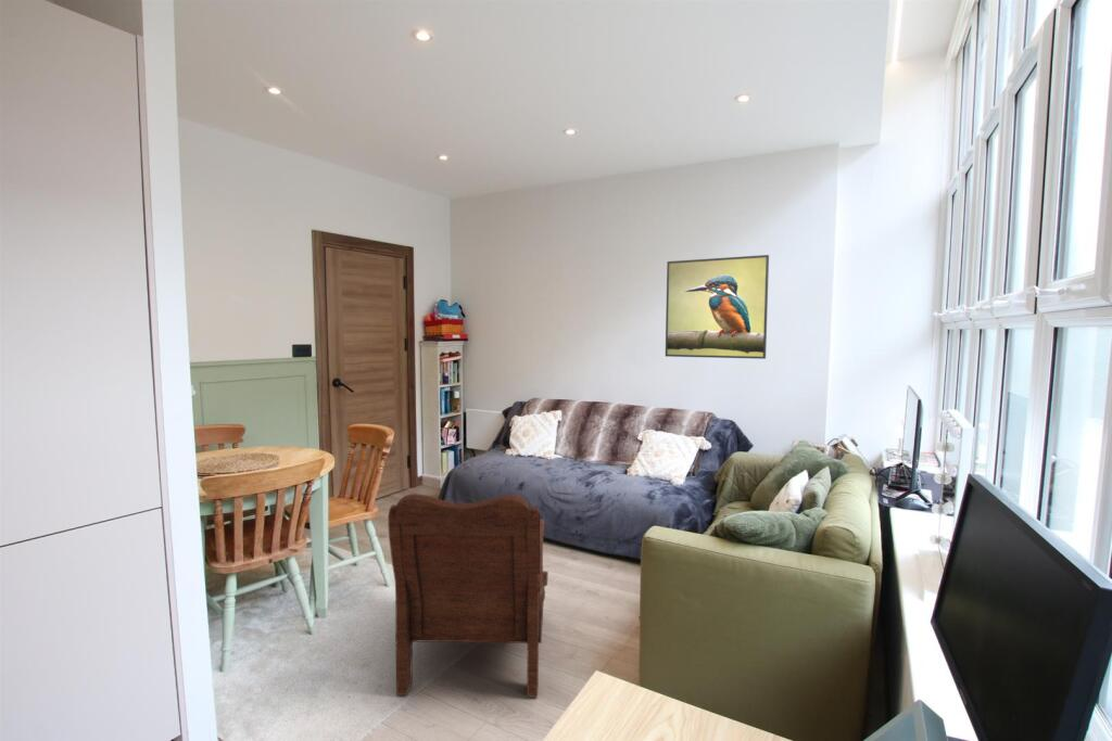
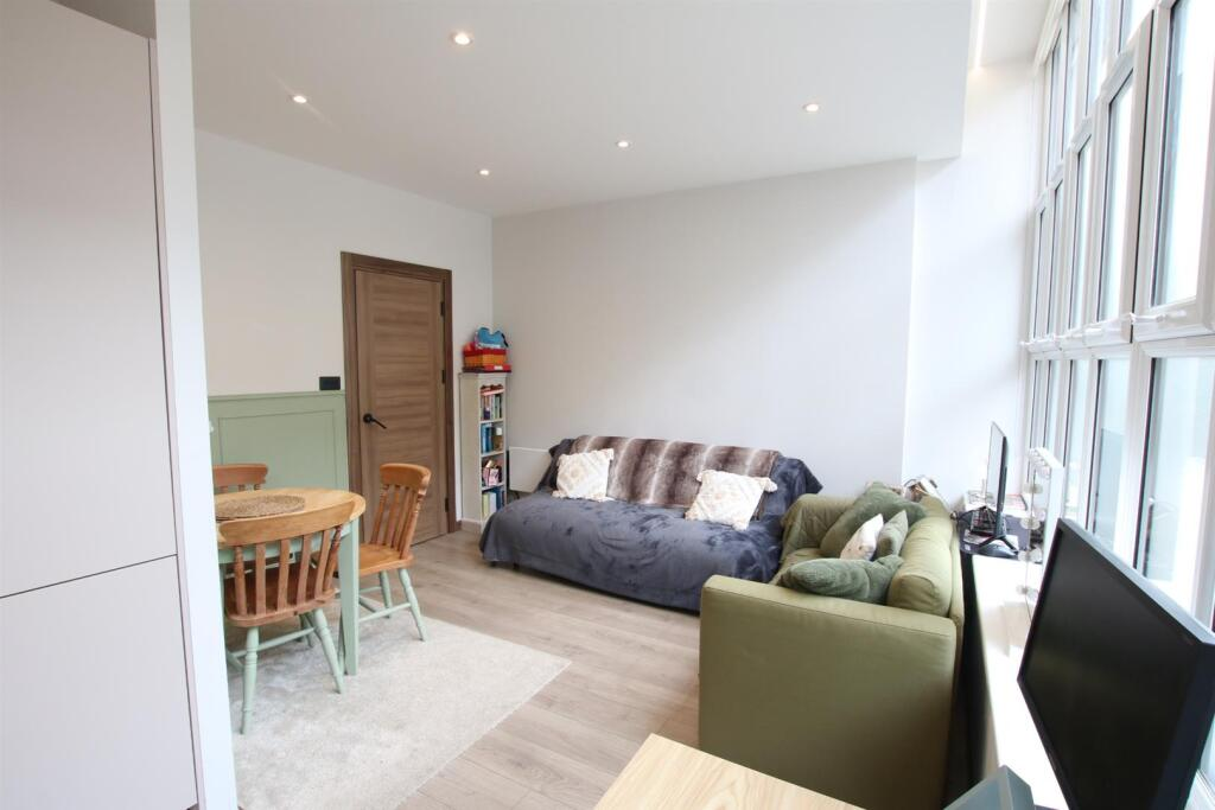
- armchair (477, 563)
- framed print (715, 308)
